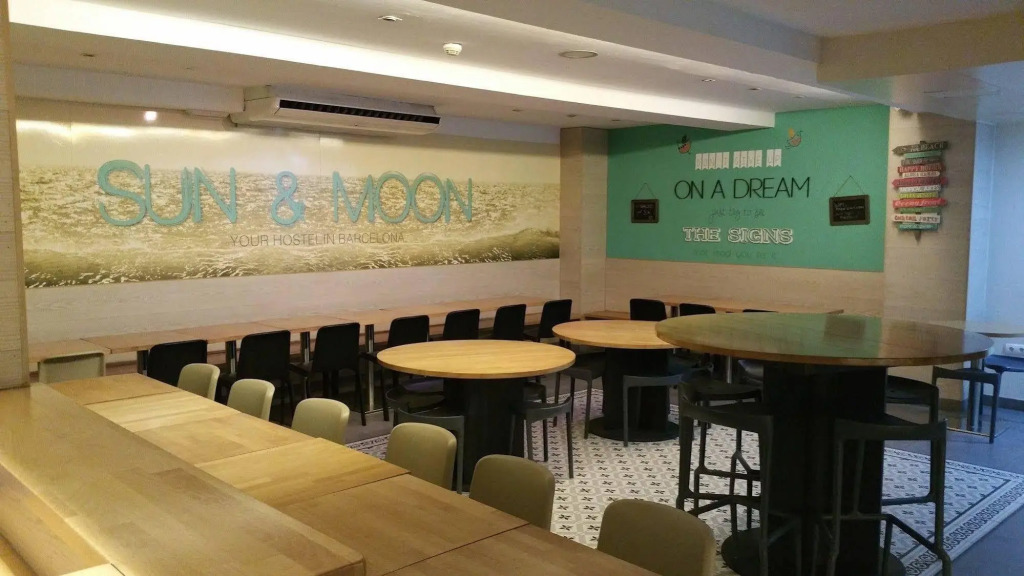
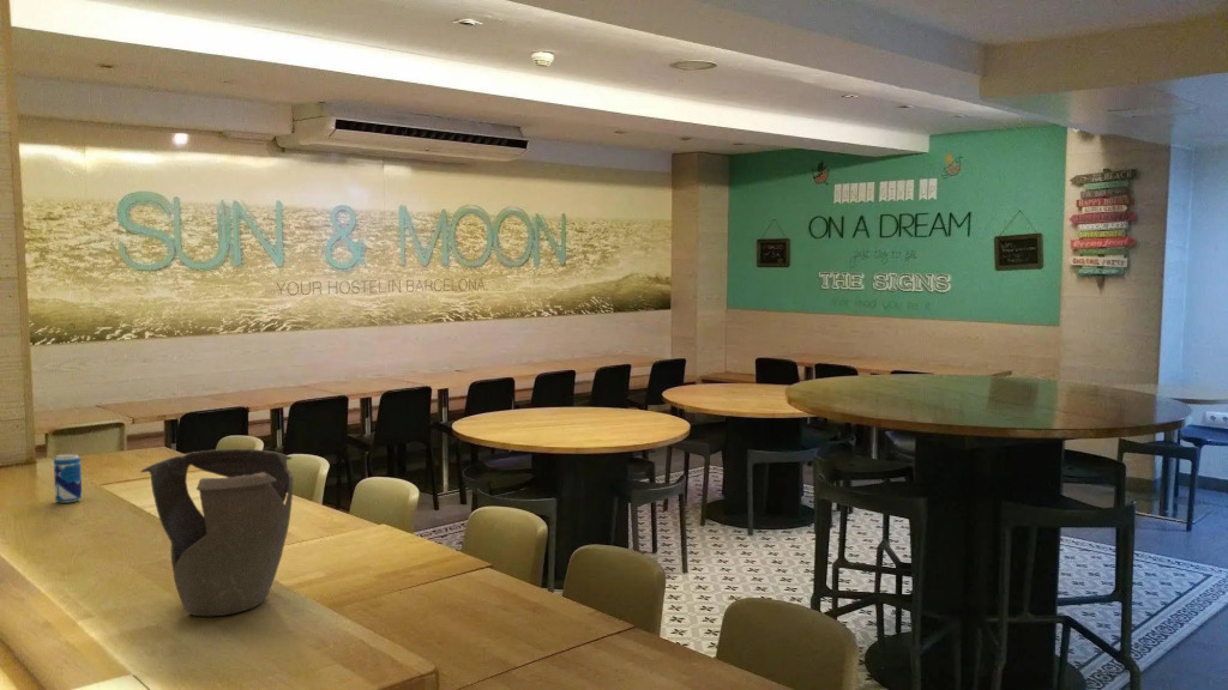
+ beverage can (67, 477)
+ decorative bowl (228, 529)
